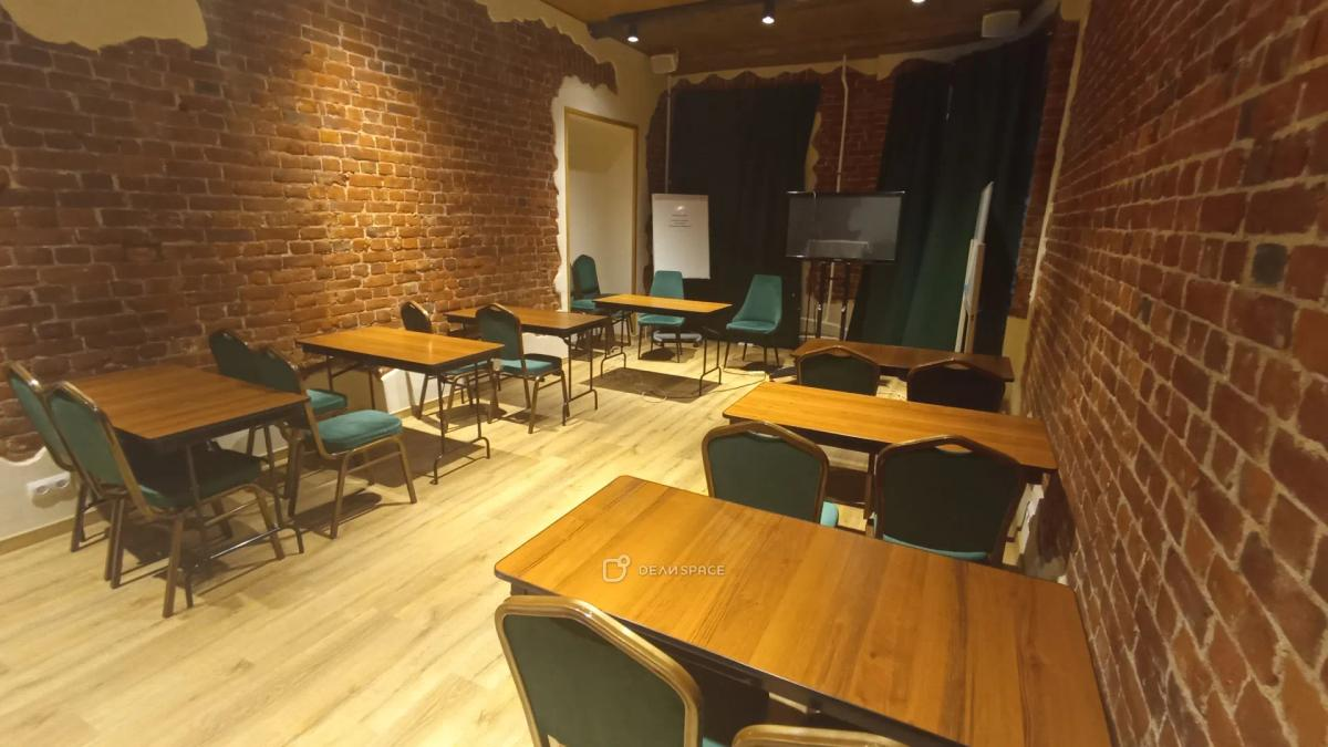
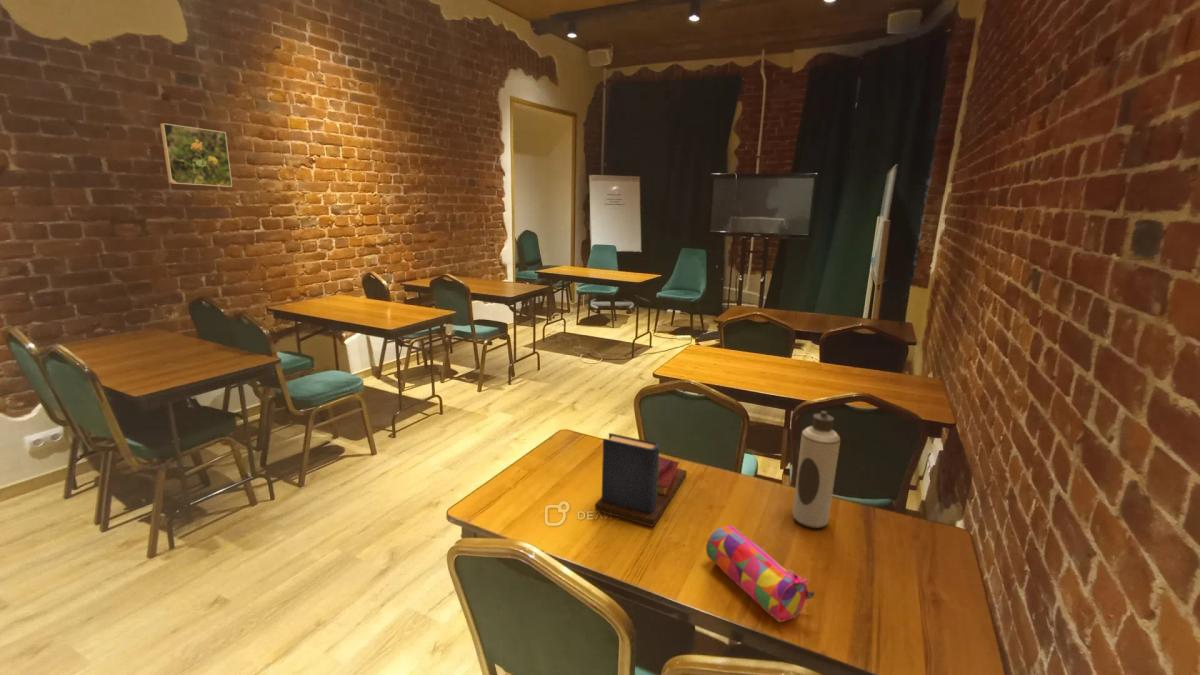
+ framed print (198, 156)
+ book (645, 459)
+ pencil case (755, 568)
+ water bottle (816, 467)
